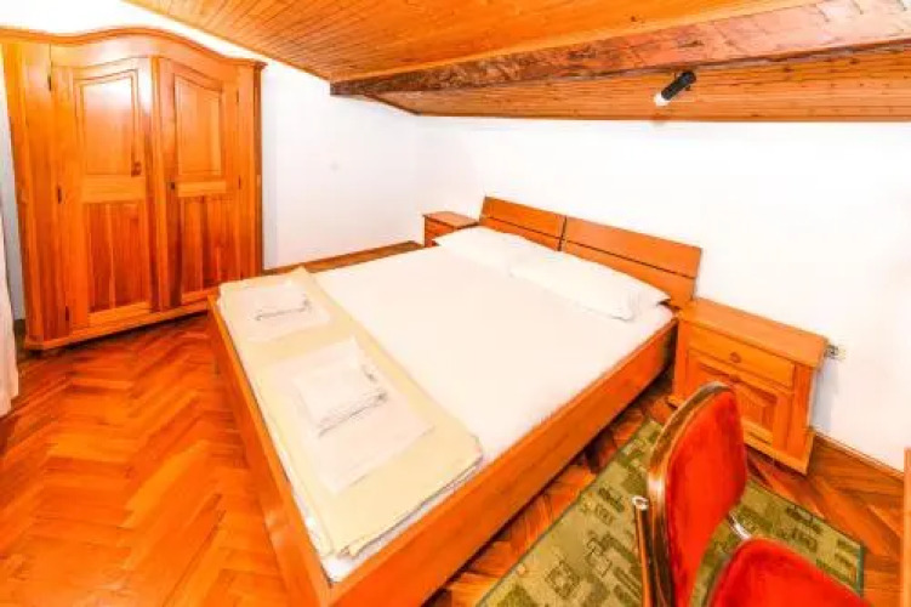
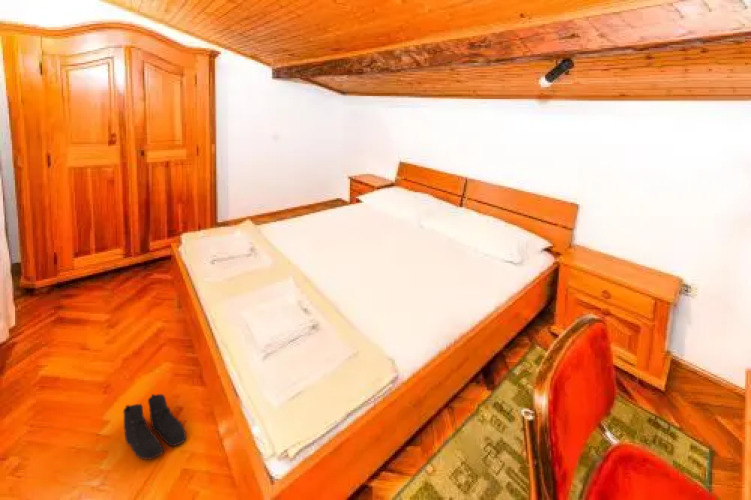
+ boots (154, 421)
